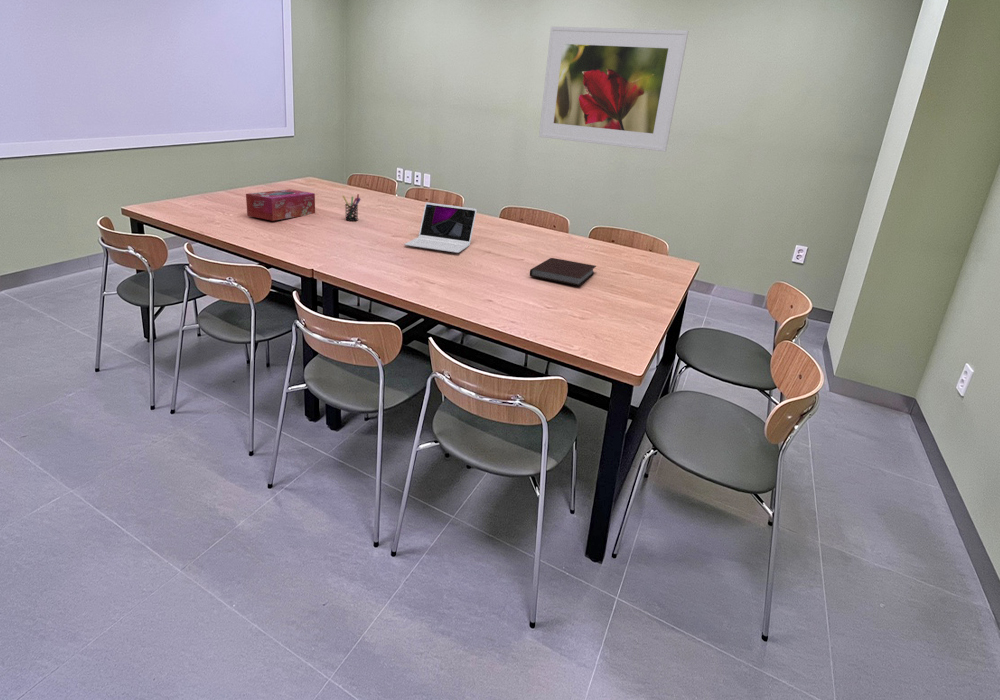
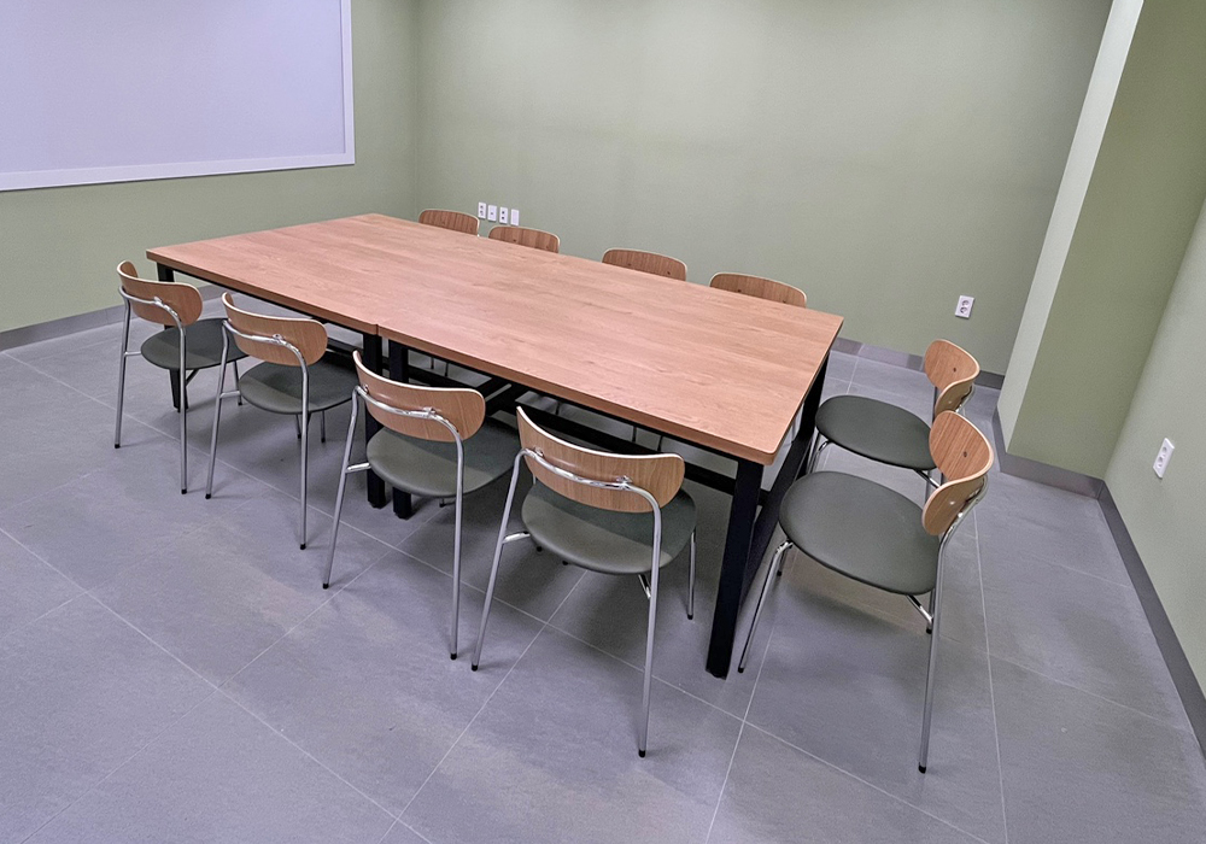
- tissue box (281, 204)
- laptop (441, 224)
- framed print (607, 88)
- notebook (563, 270)
- pen holder (352, 206)
